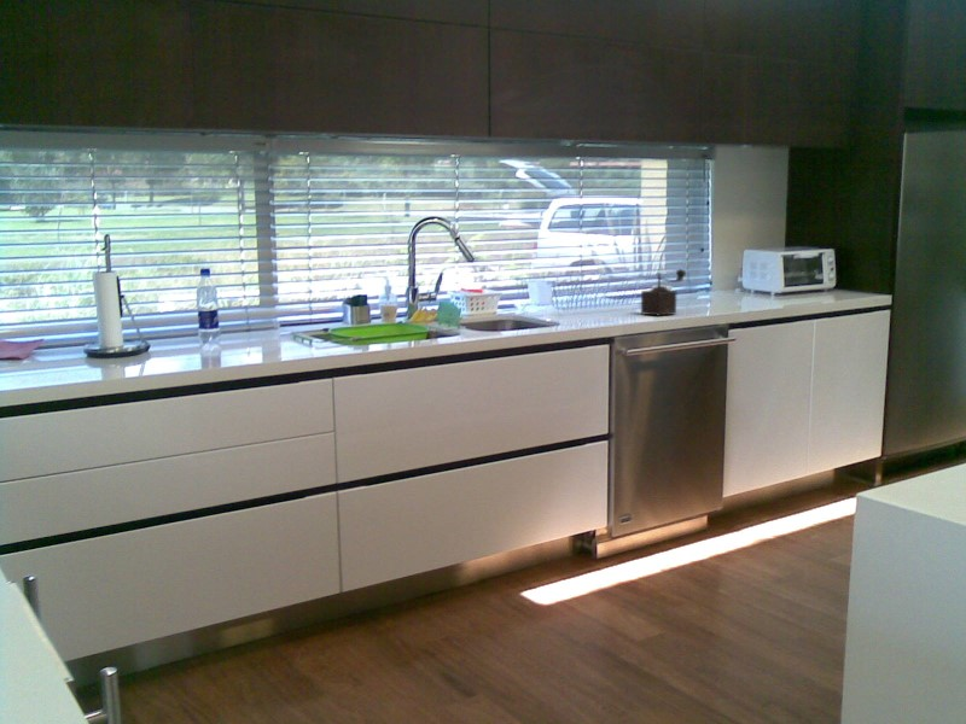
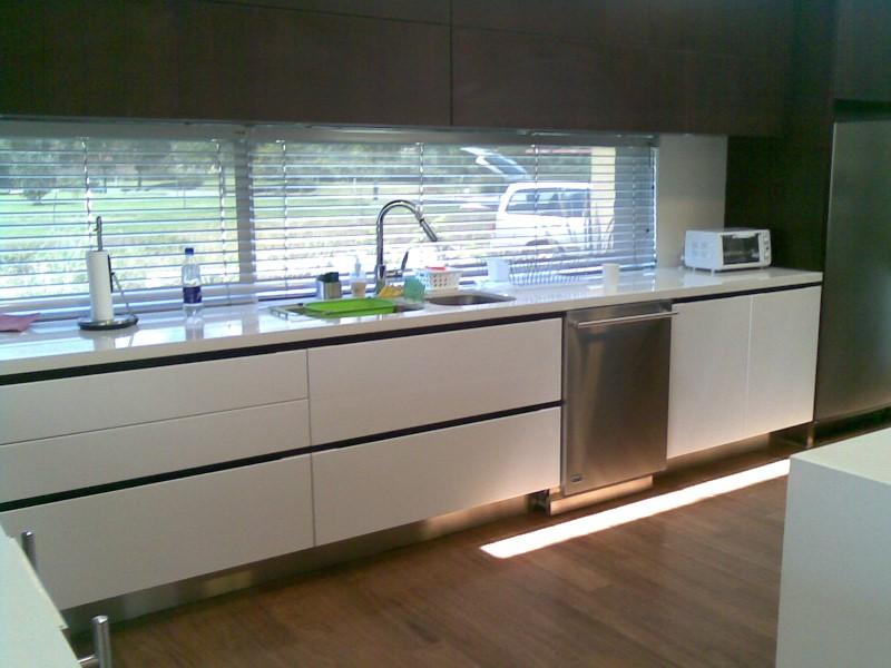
- pepper mill (663, 291)
